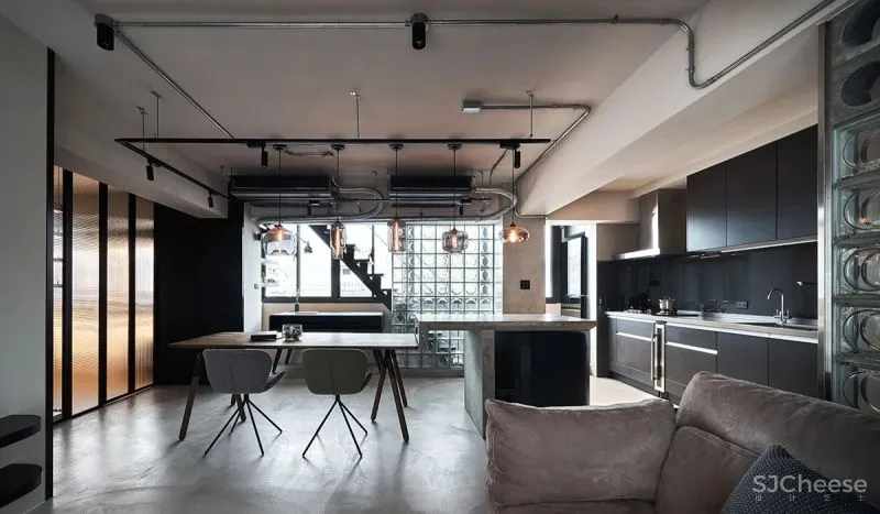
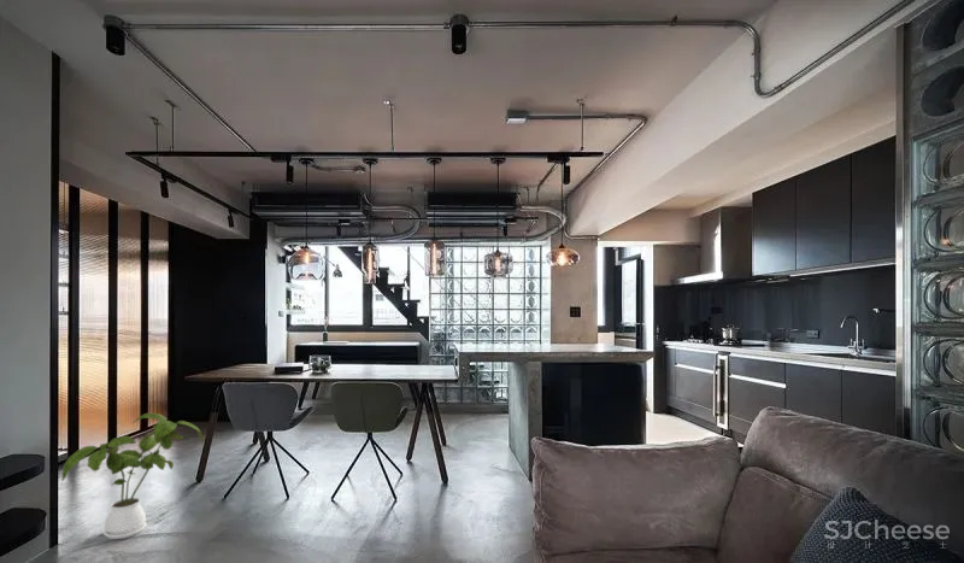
+ house plant (147, 470)
